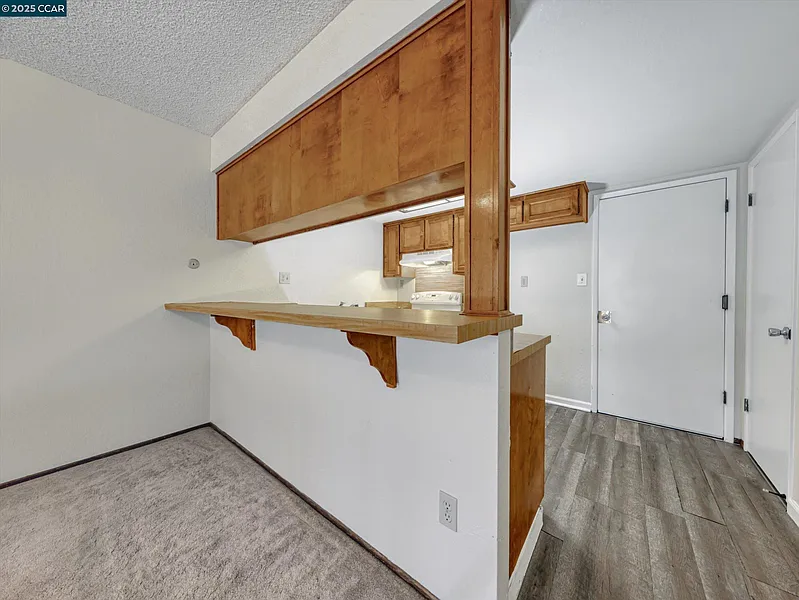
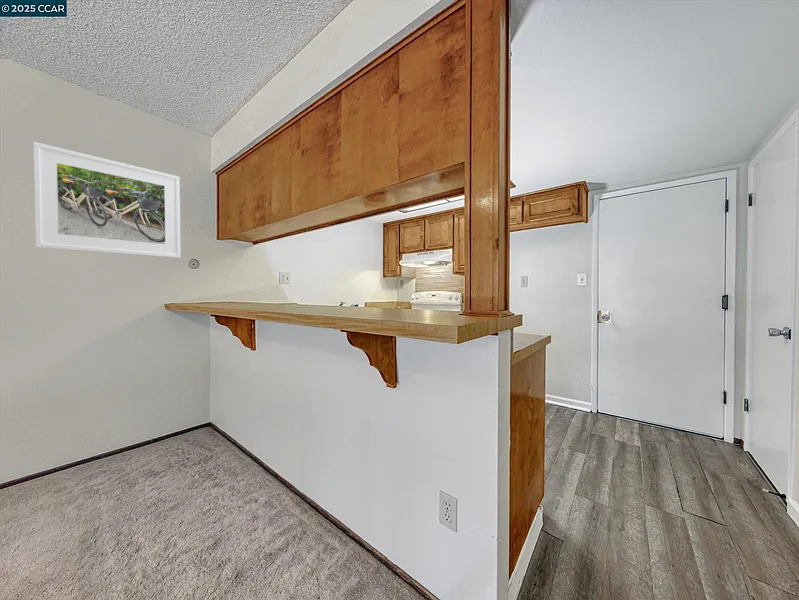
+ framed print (116, 207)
